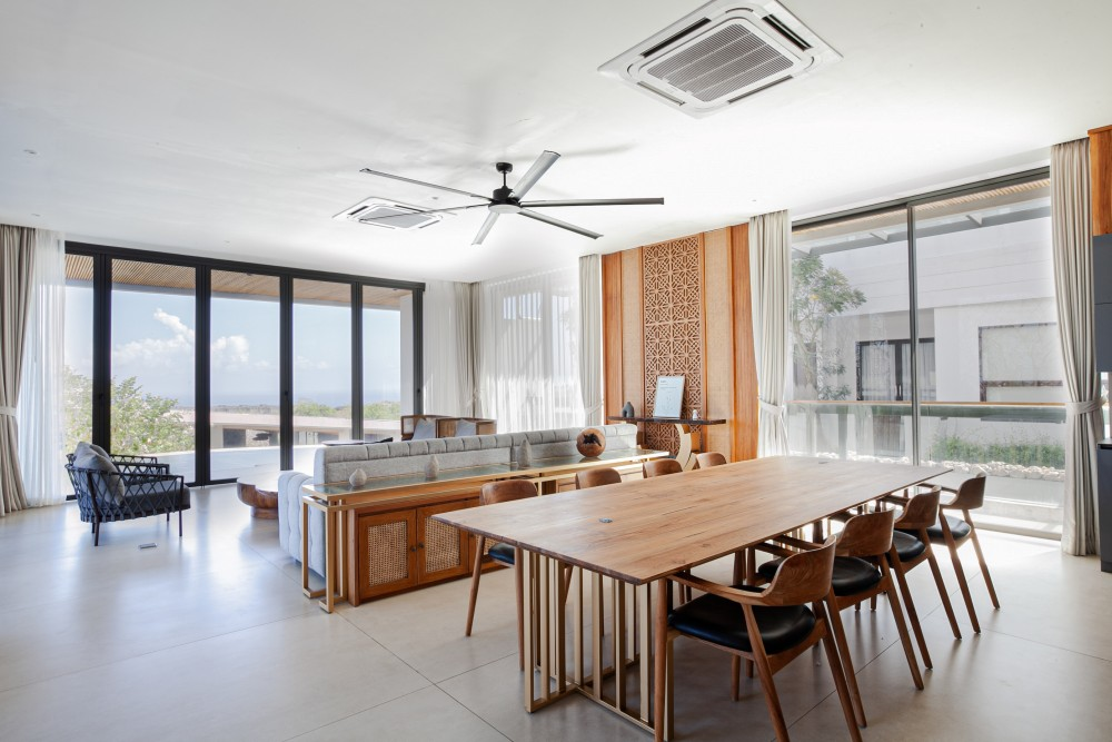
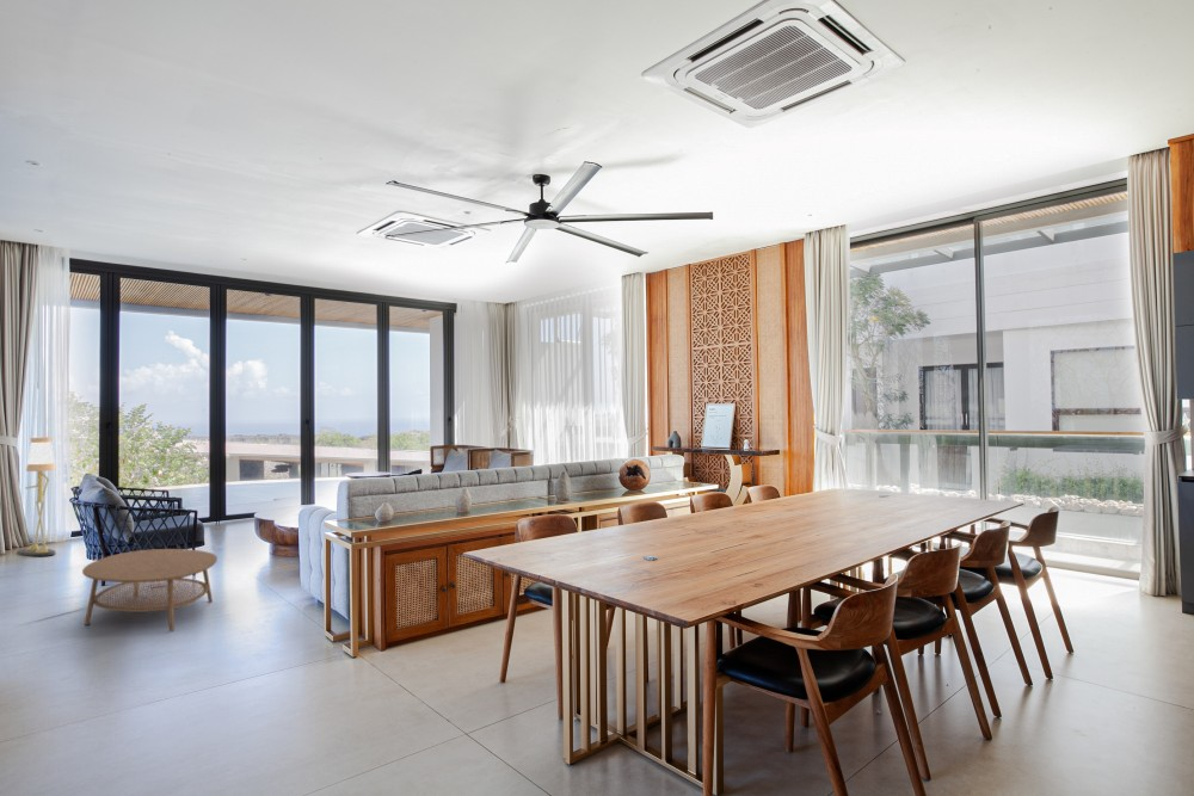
+ coffee table (152, 586)
+ floor lamp (37, 477)
